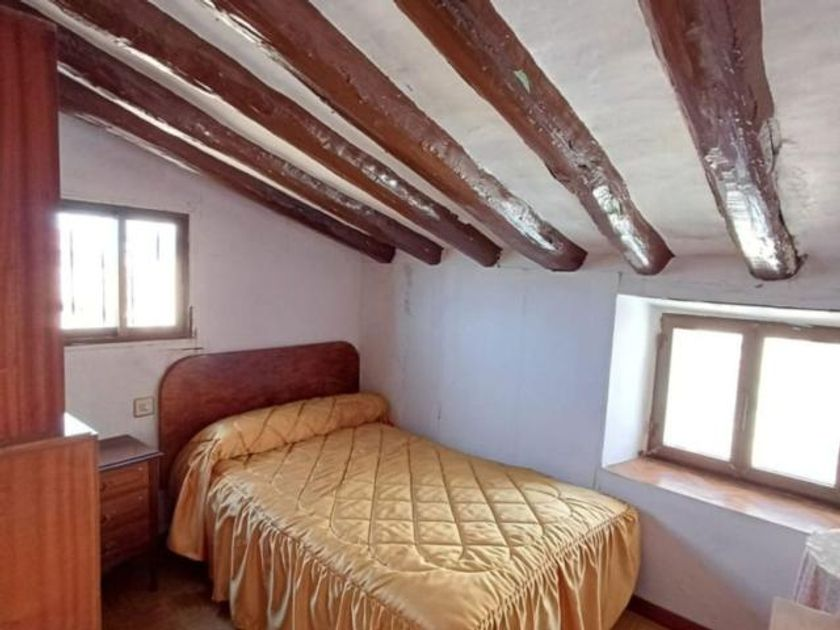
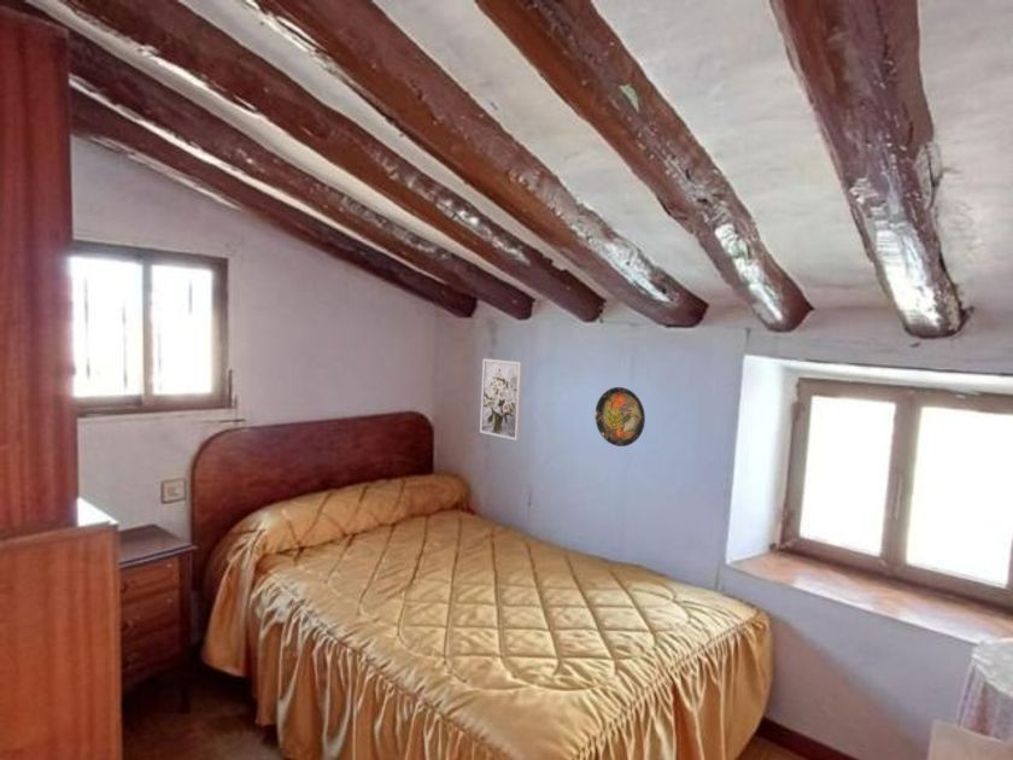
+ decorative plate (620, 416)
+ wall art (500, 398)
